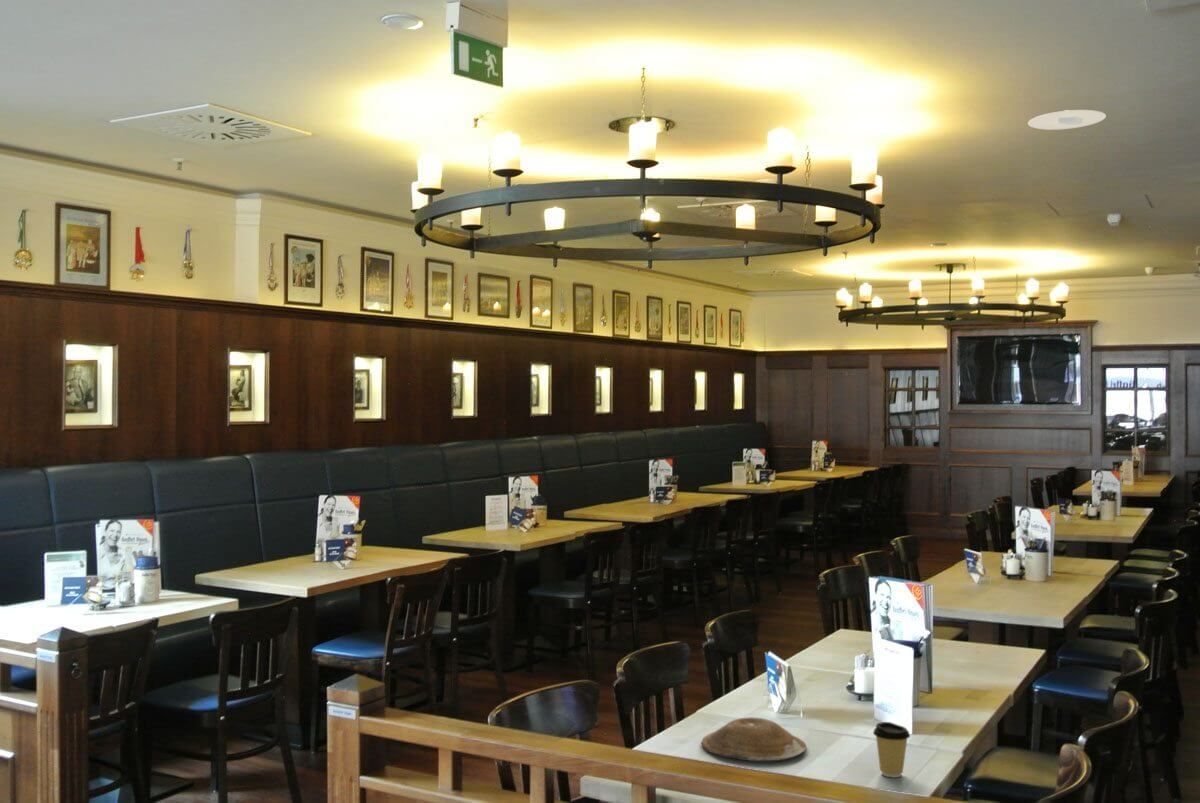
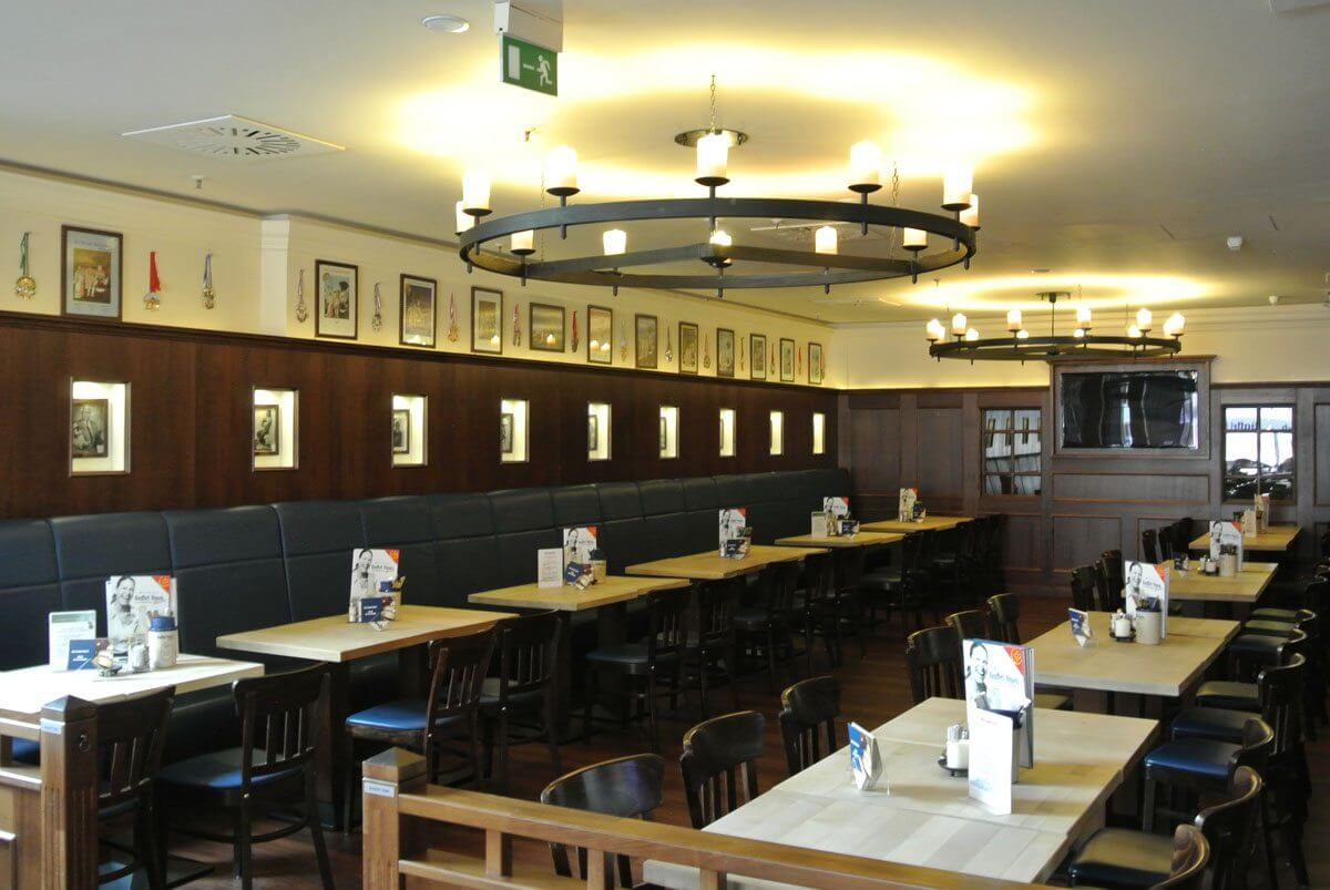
- recessed light (1066, 116)
- plate (753, 734)
- coffee cup (891, 750)
